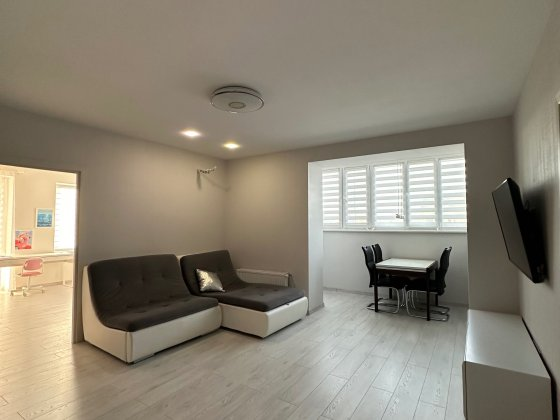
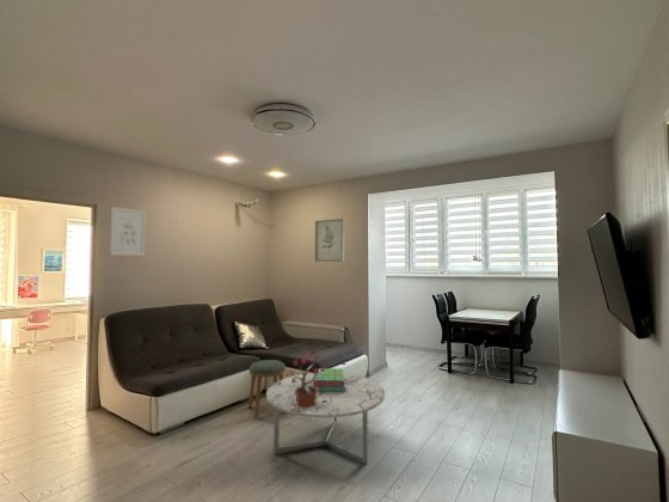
+ wall art (329, 240)
+ potted plant (303, 378)
+ stool (260, 384)
+ wall art (128, 232)
+ coffee table (325, 416)
+ stack of books (329, 379)
